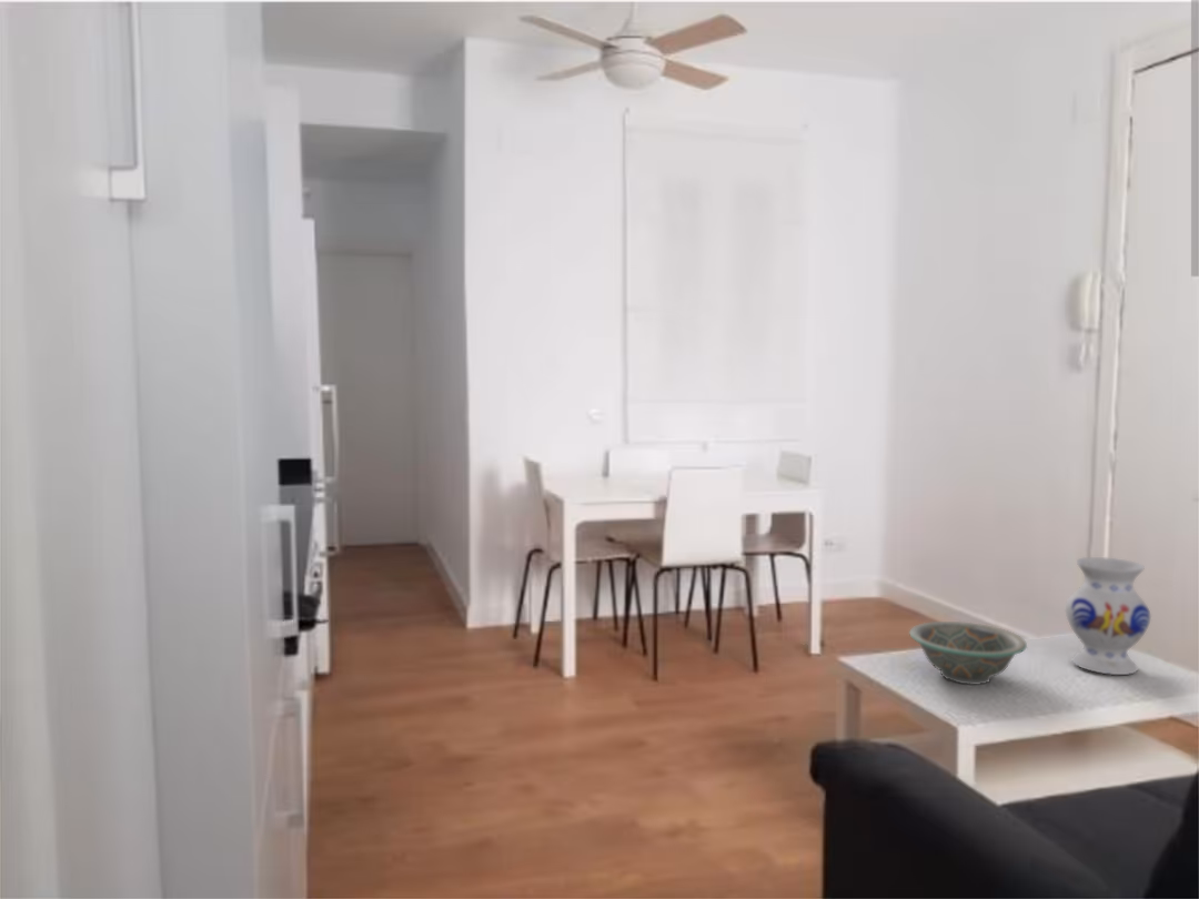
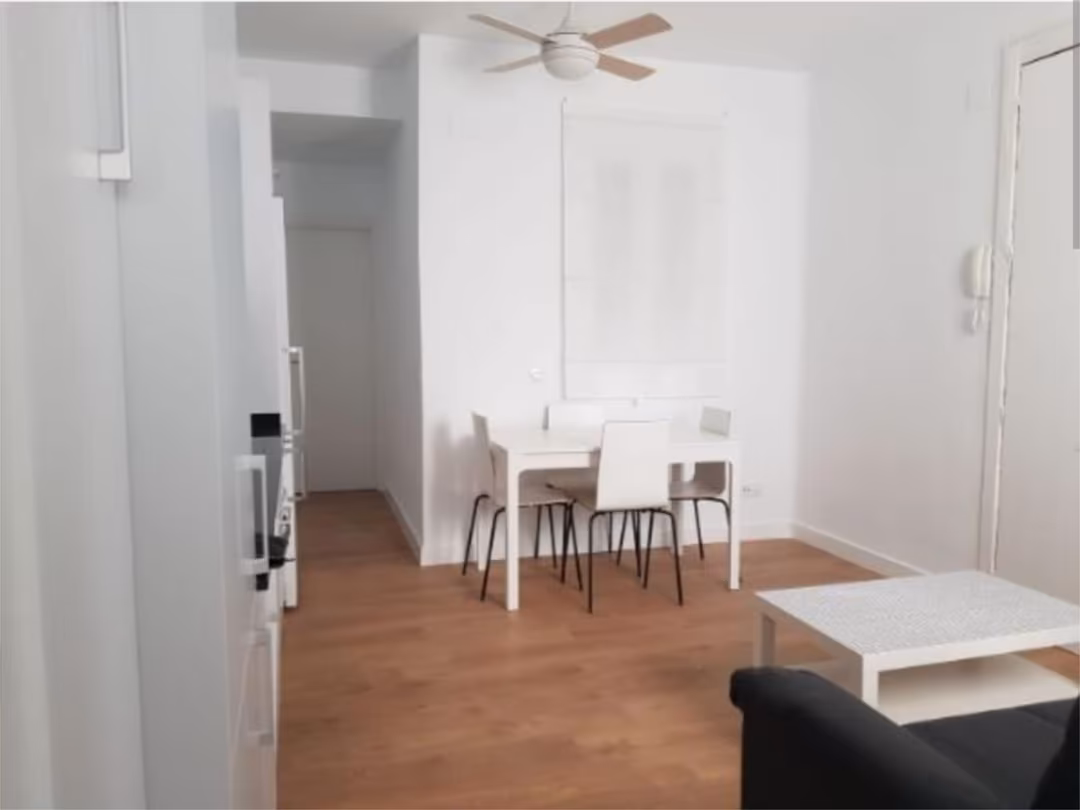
- decorative bowl (966, 656)
- vase (1107, 615)
